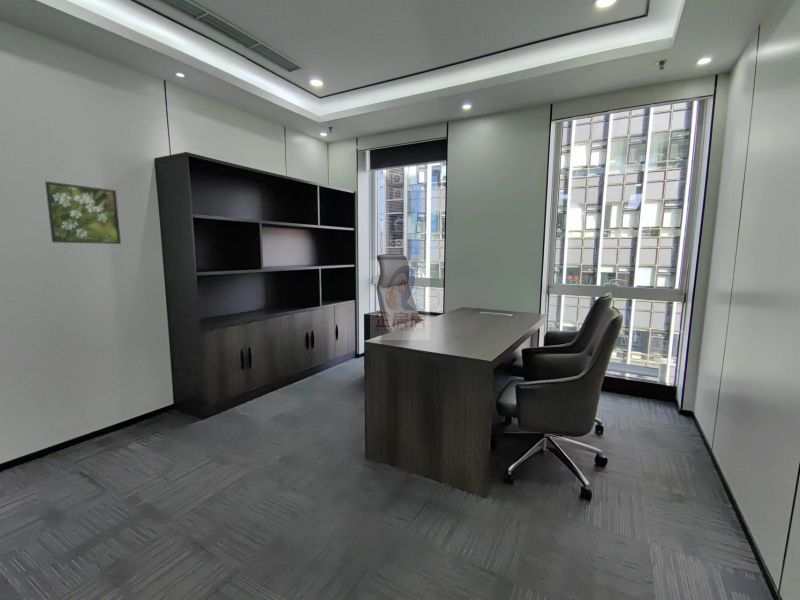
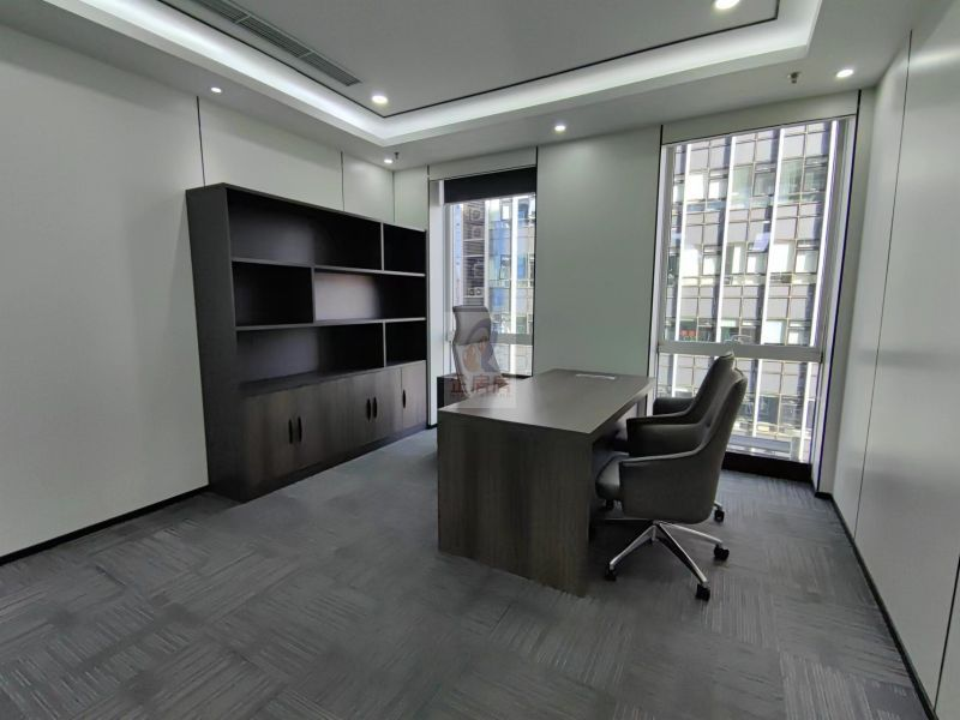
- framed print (85, 214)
